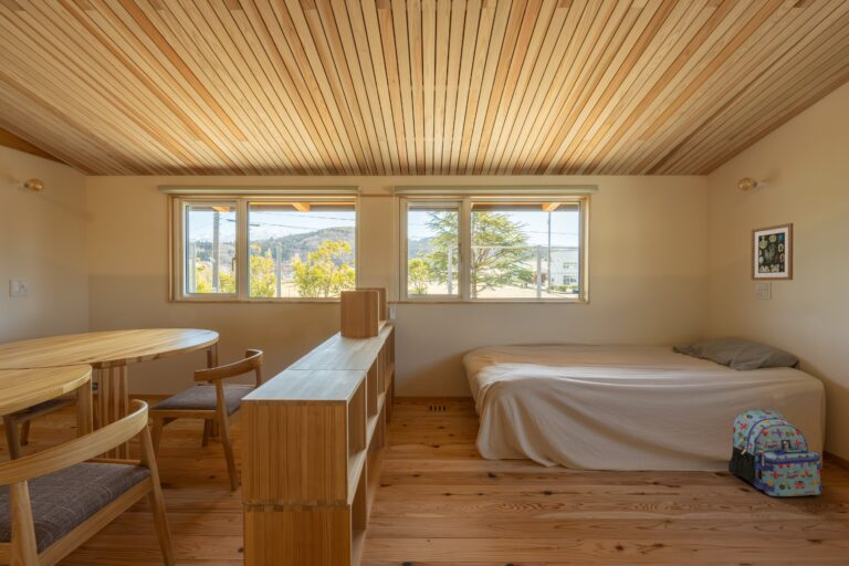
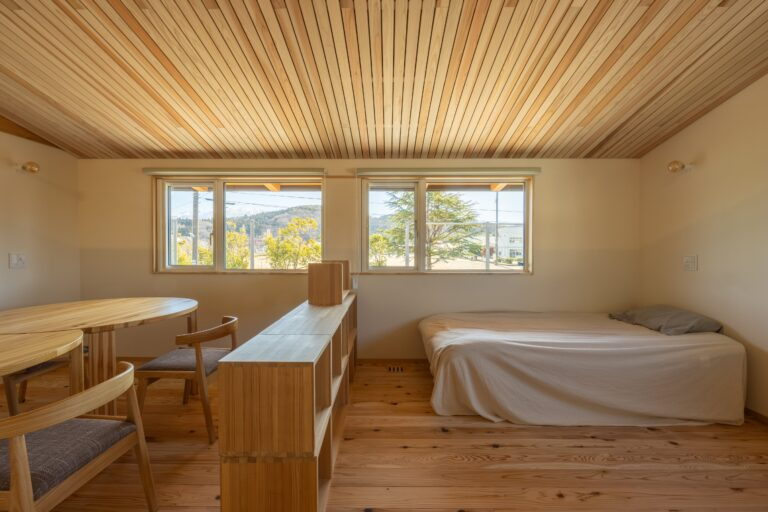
- wall art (771, 253)
- backpack (773, 449)
